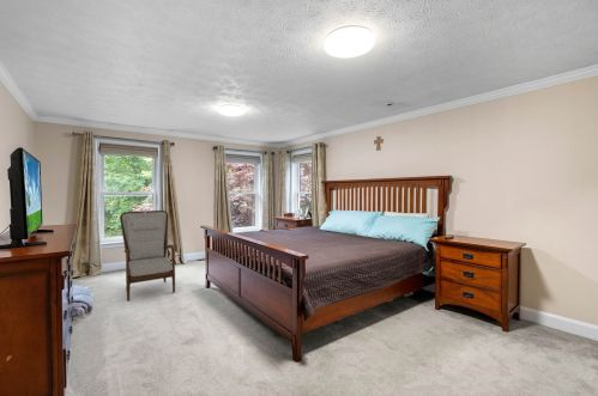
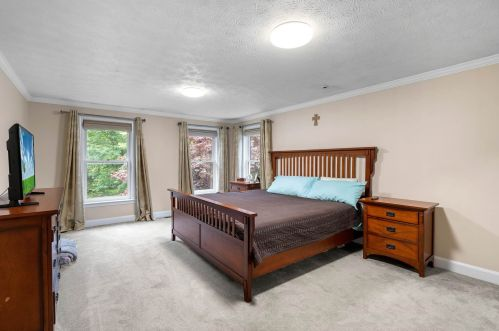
- armchair (147, 250)
